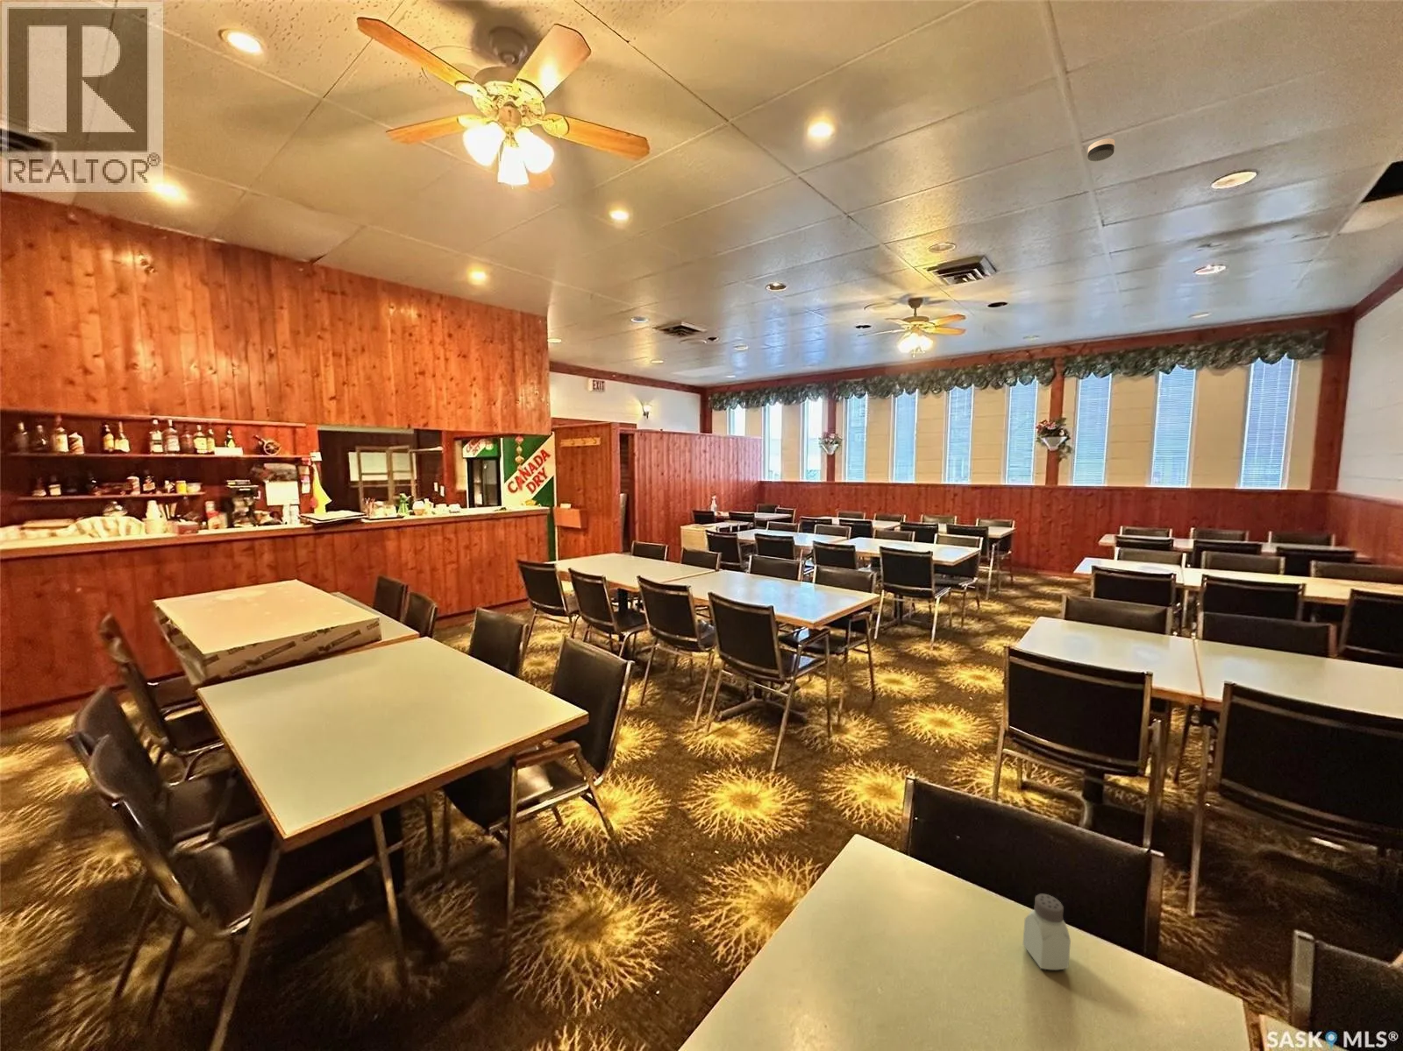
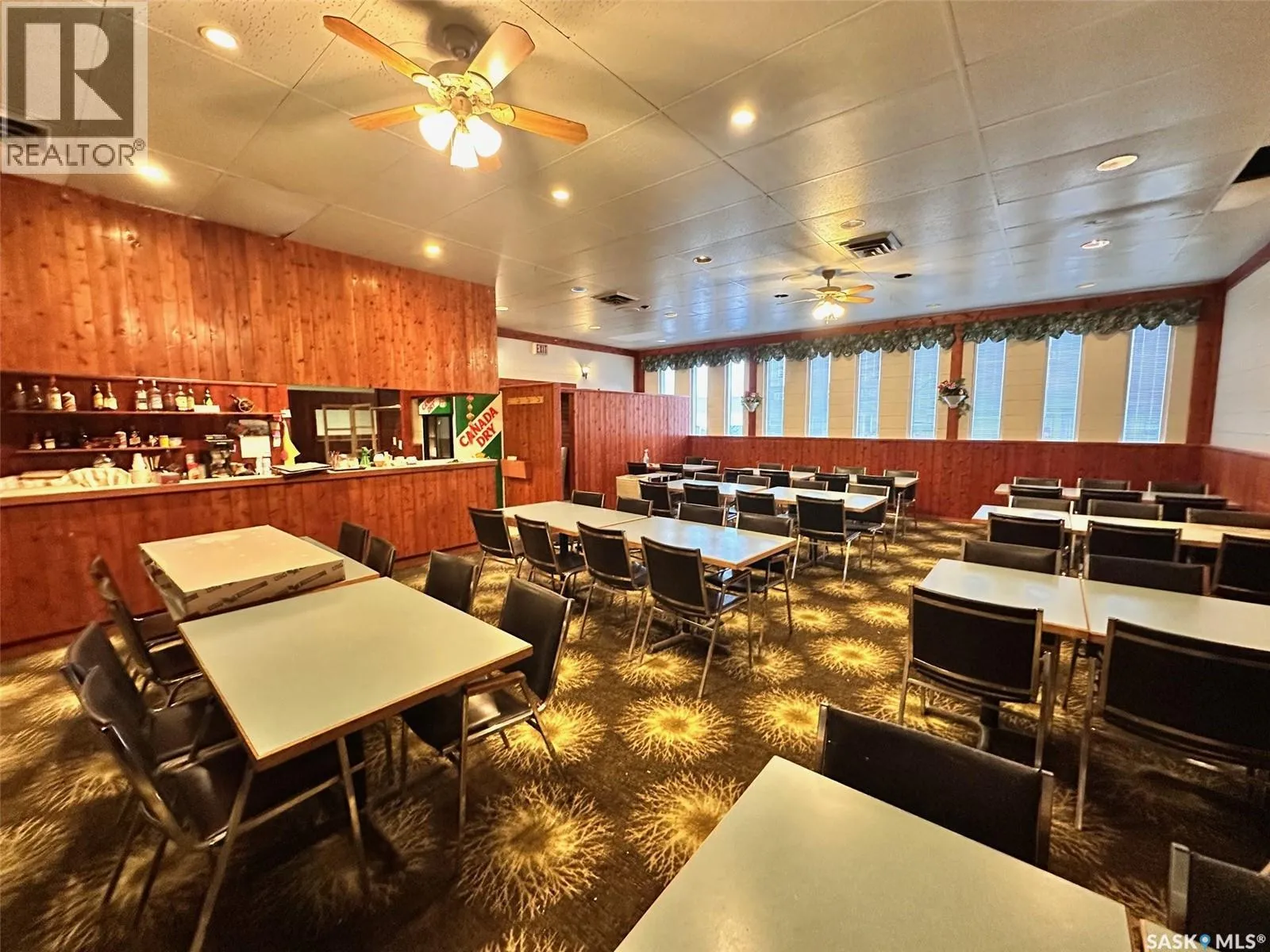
- smoke detector (1100, 150)
- saltshaker (1047, 930)
